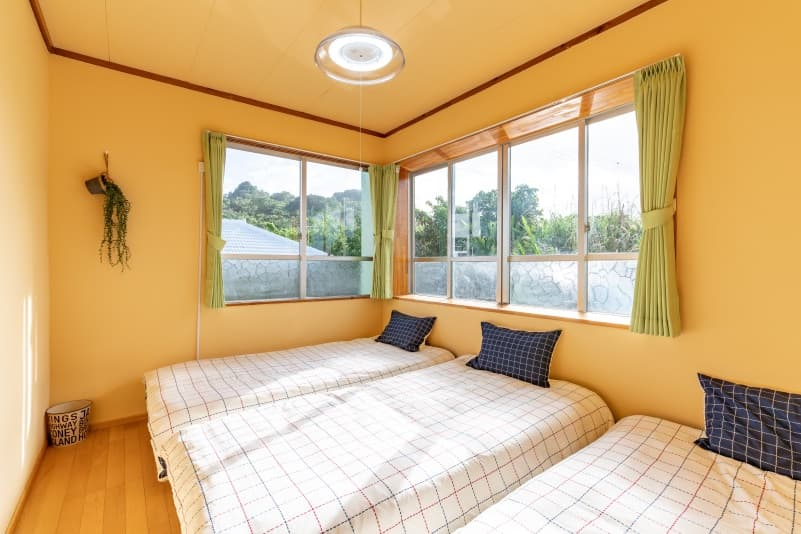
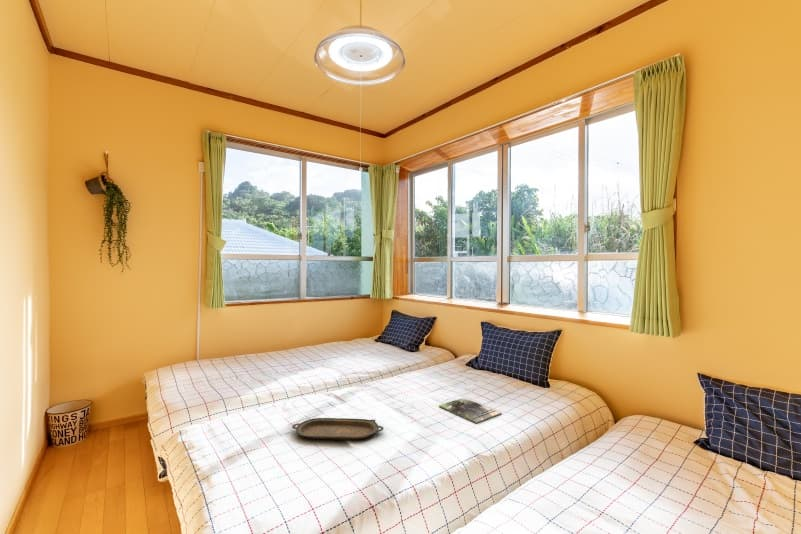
+ serving tray (337, 429)
+ magazine (469, 409)
